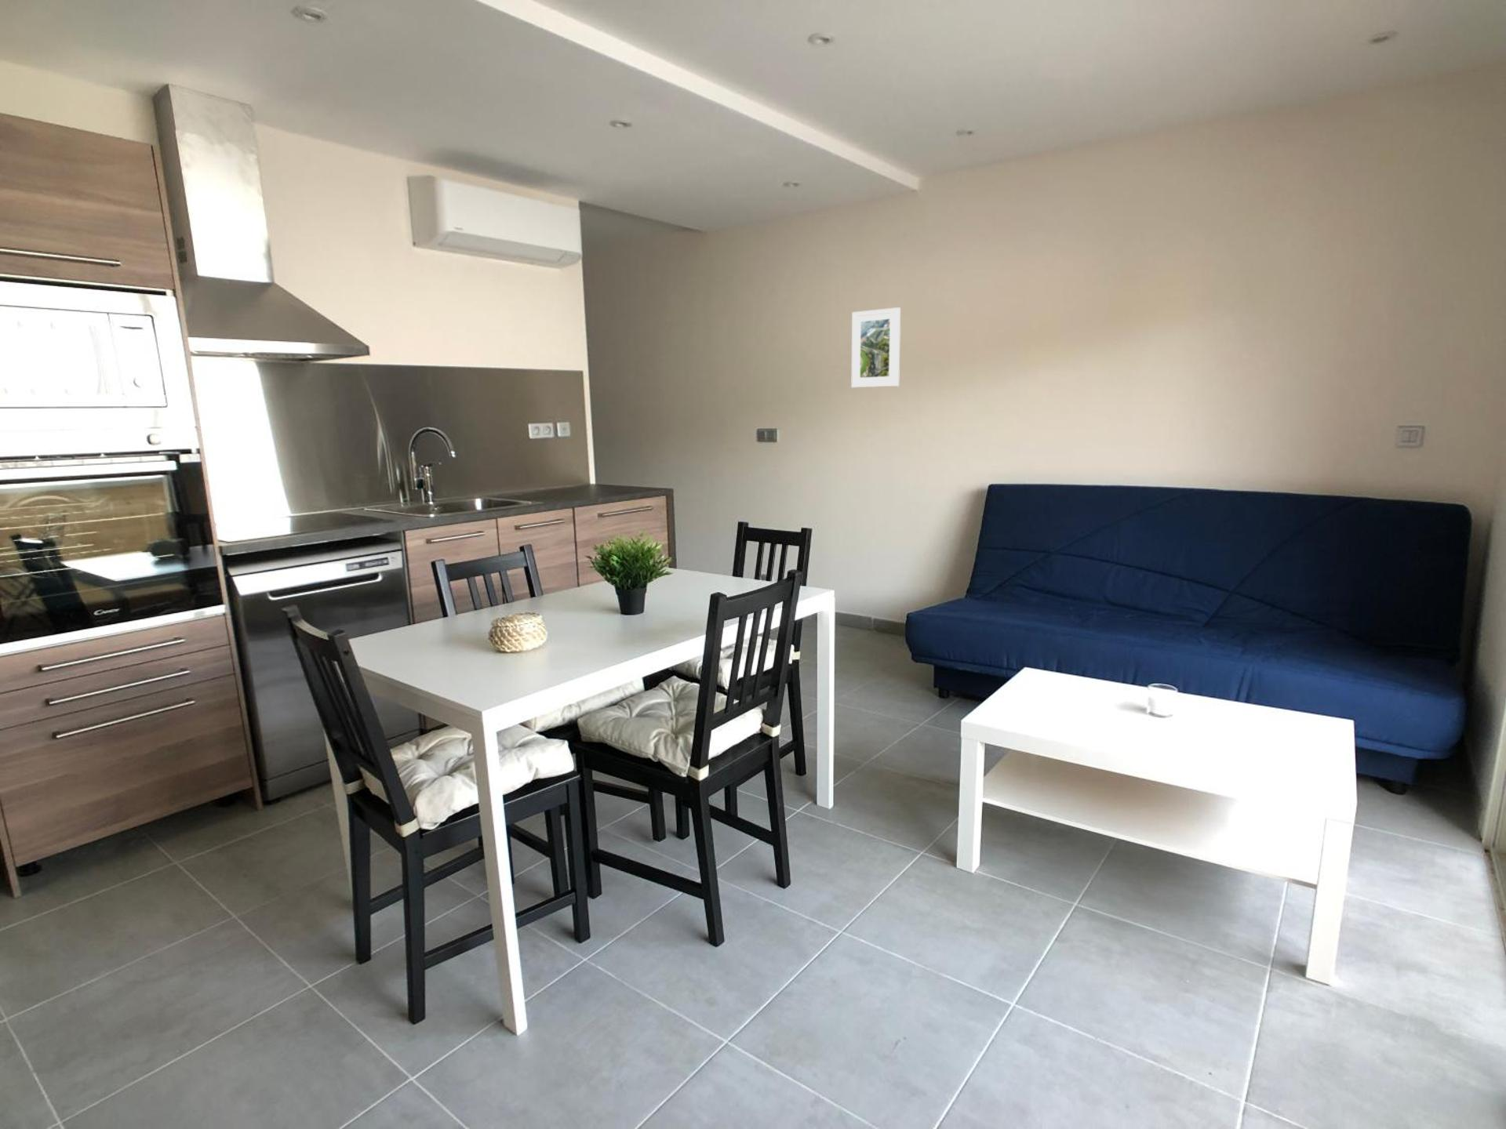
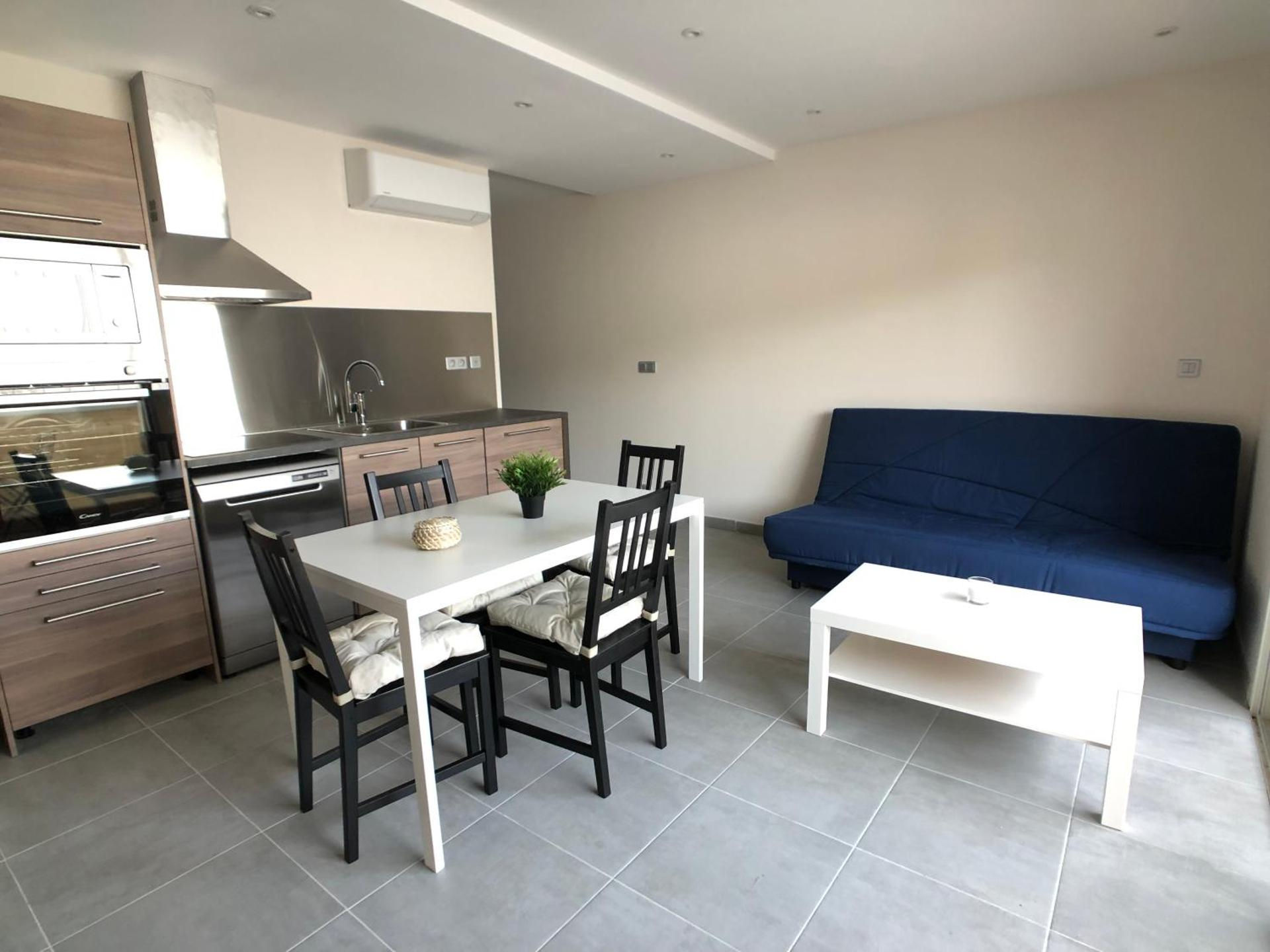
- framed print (875, 349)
